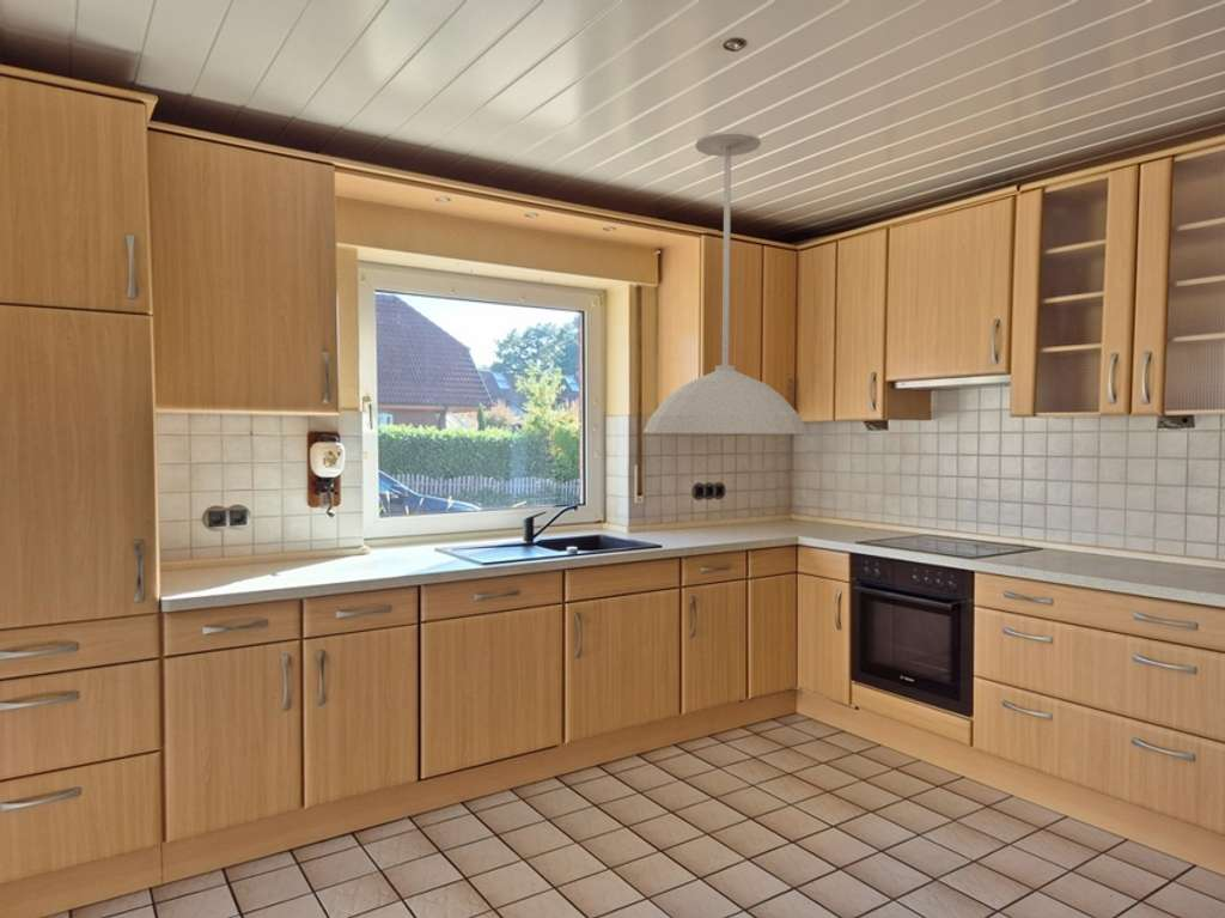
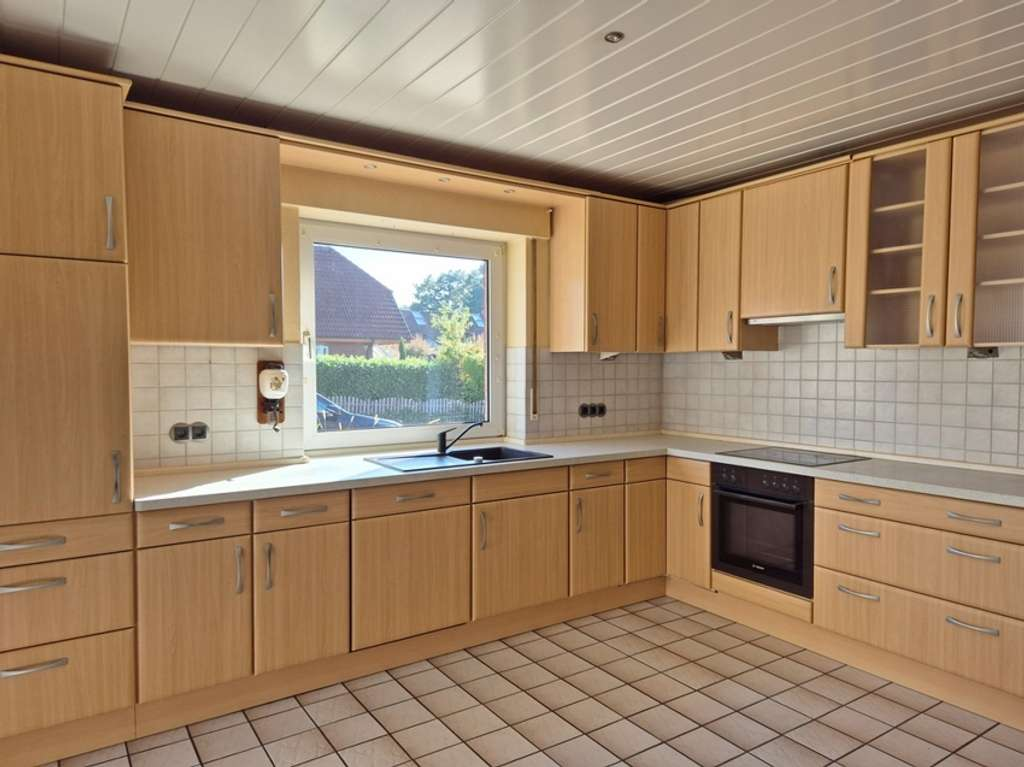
- pendant light (726, 288)
